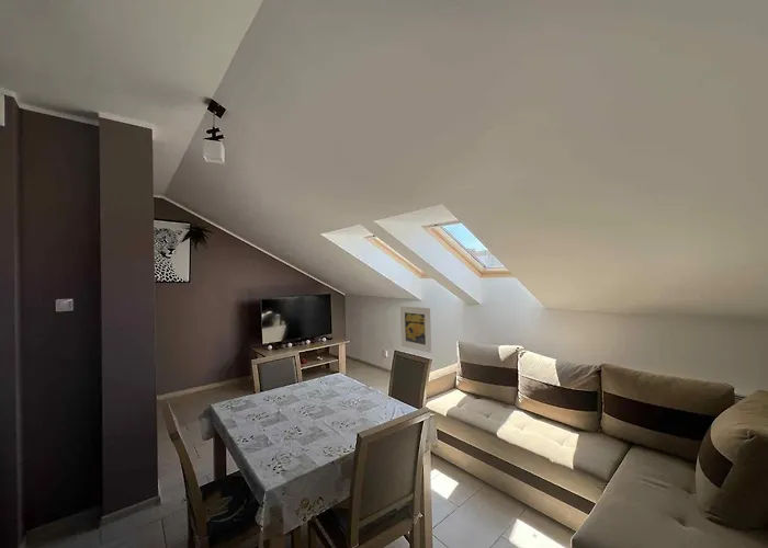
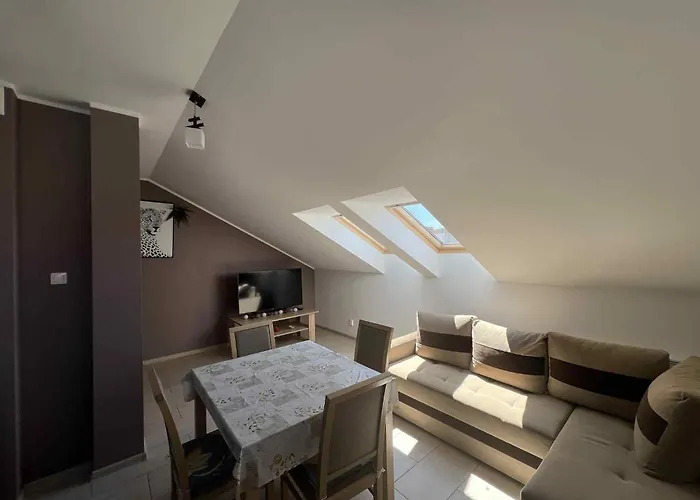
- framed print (415, 328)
